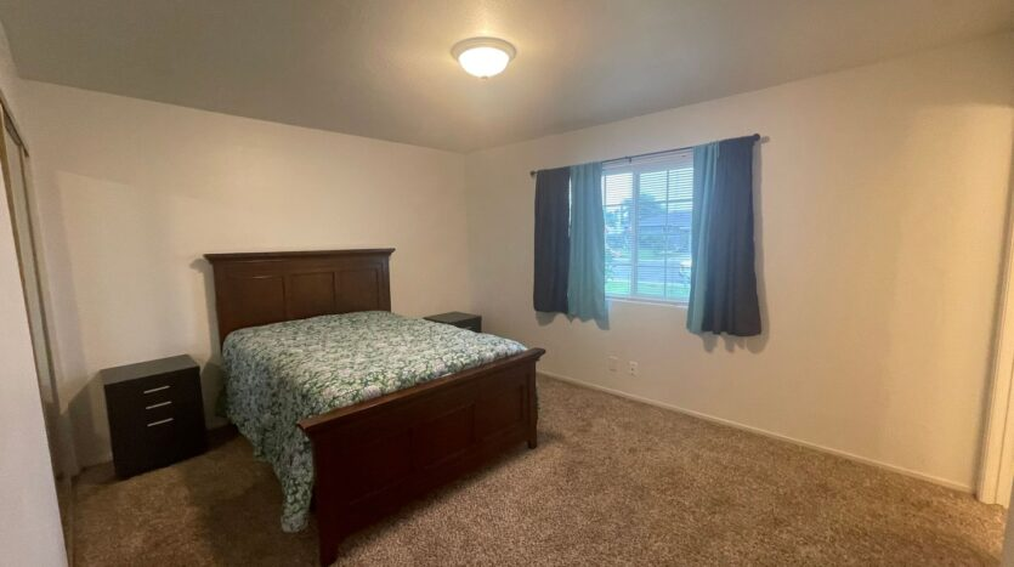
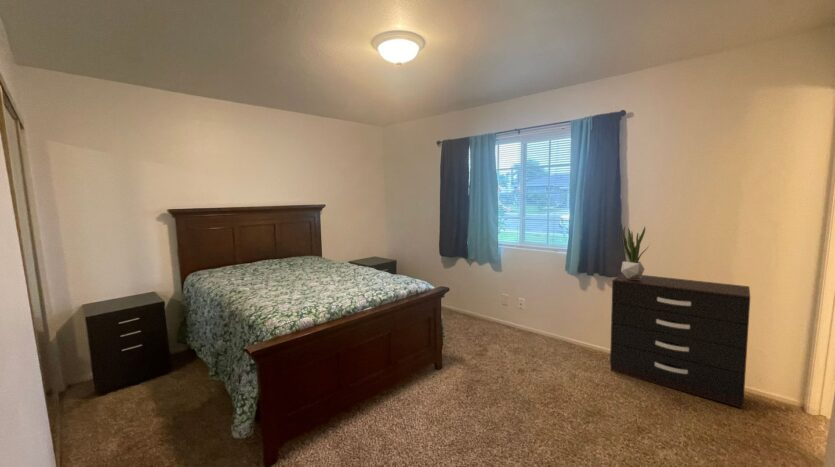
+ dresser (674, 332)
+ potted plant (632, 252)
